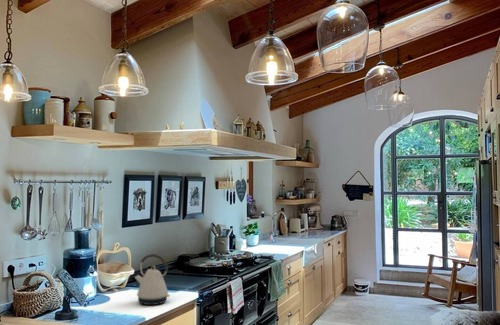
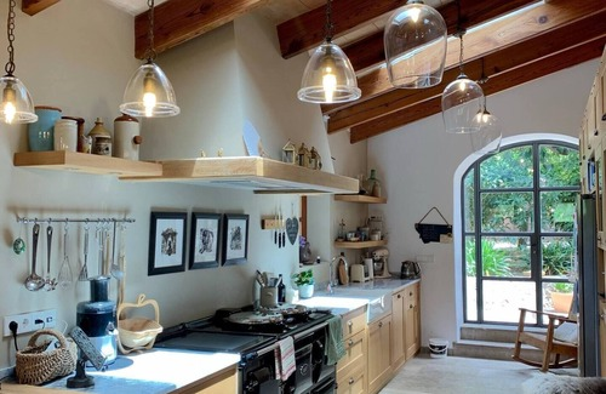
- kettle (151, 278)
